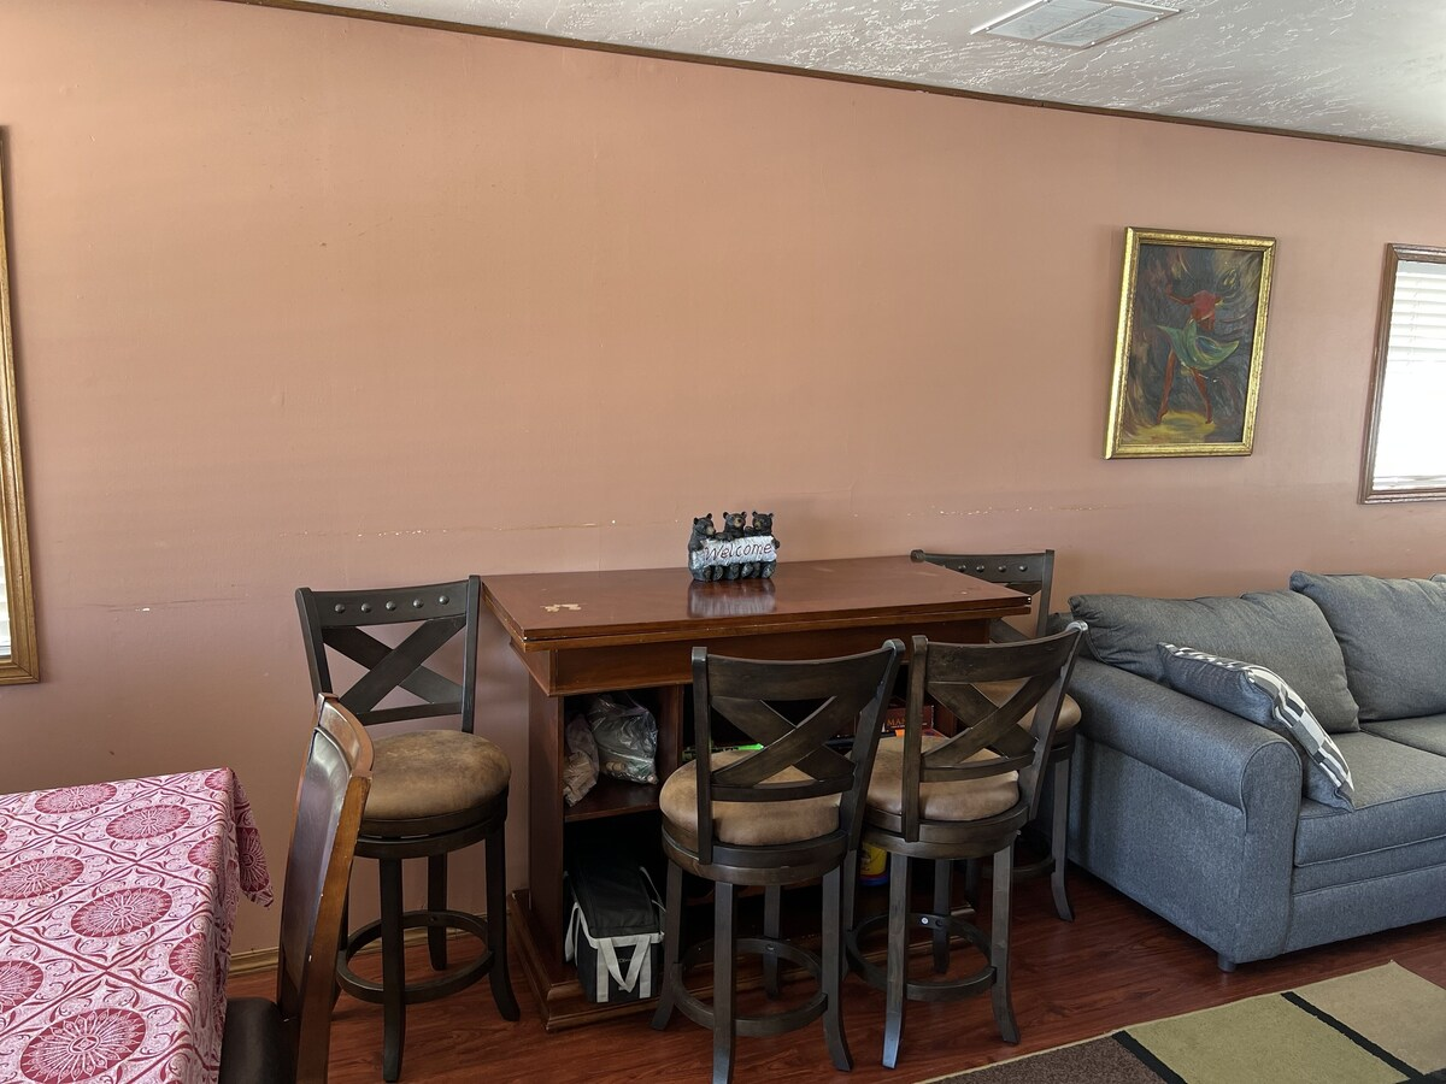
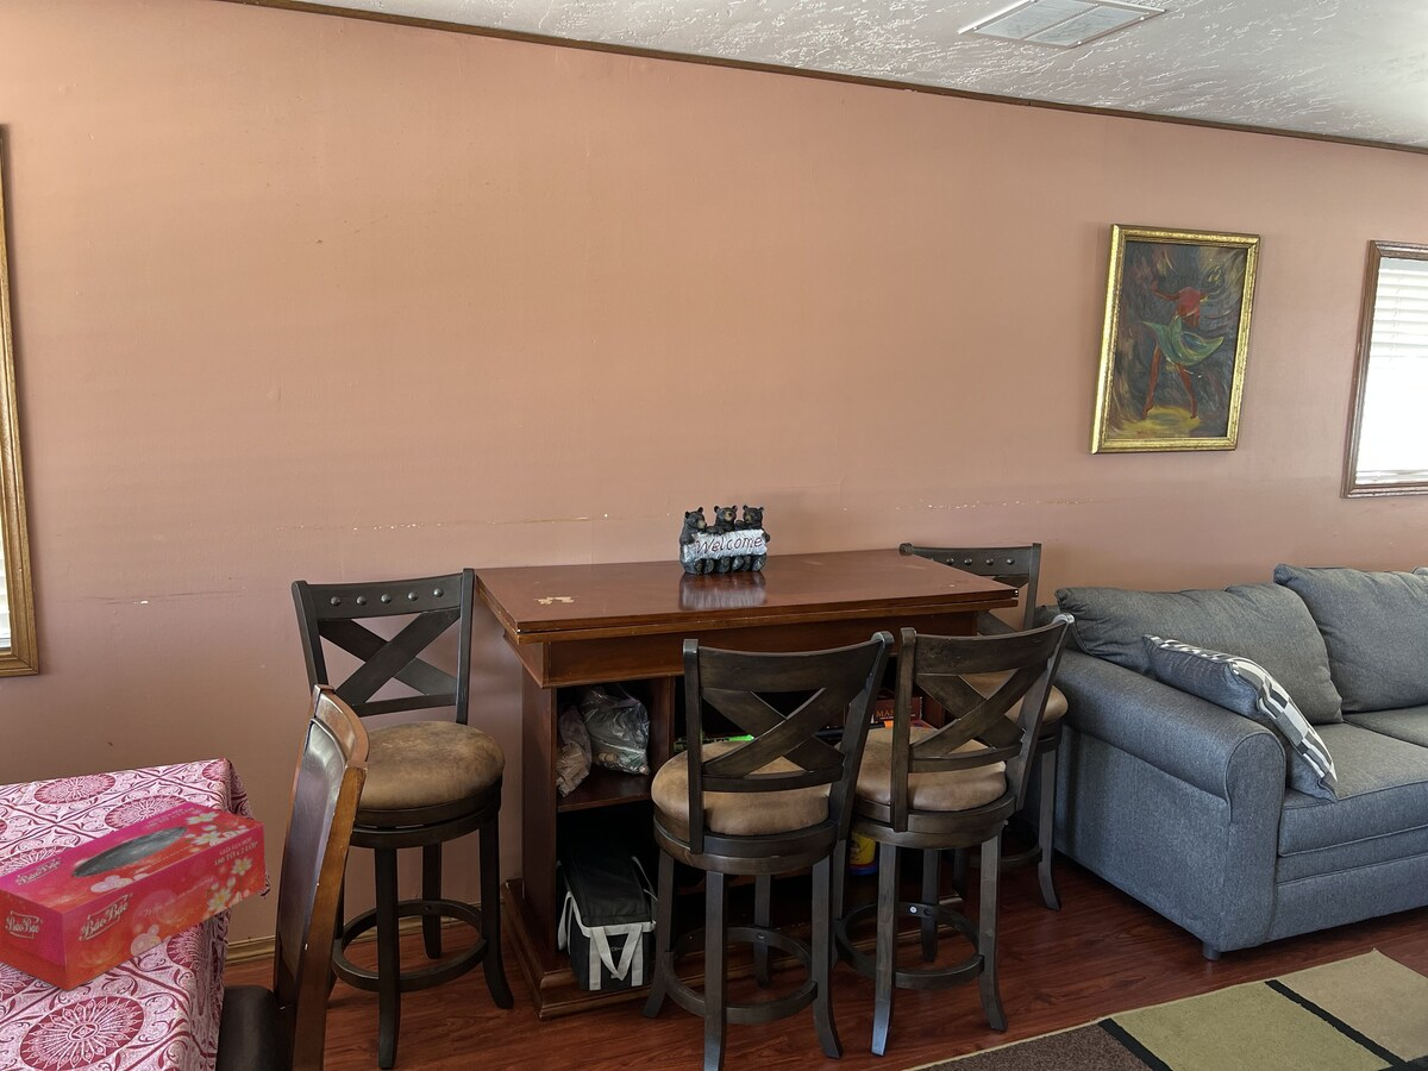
+ tissue box (134, 885)
